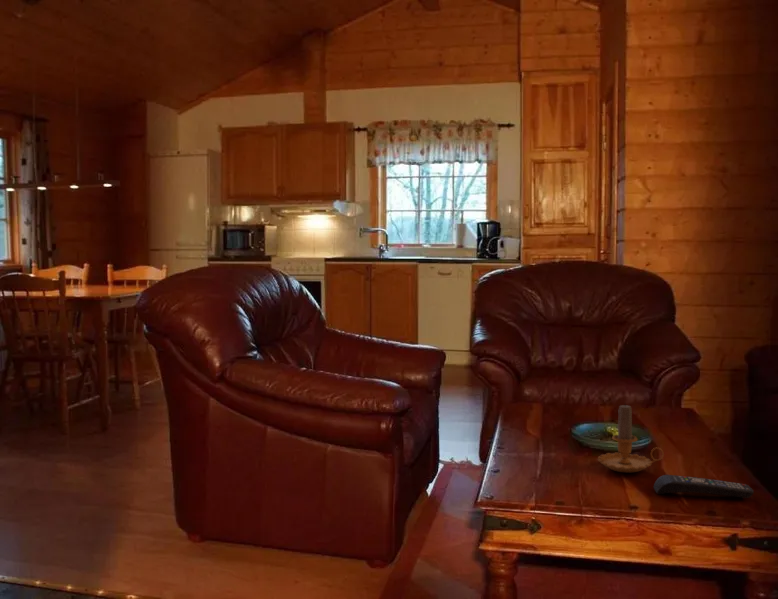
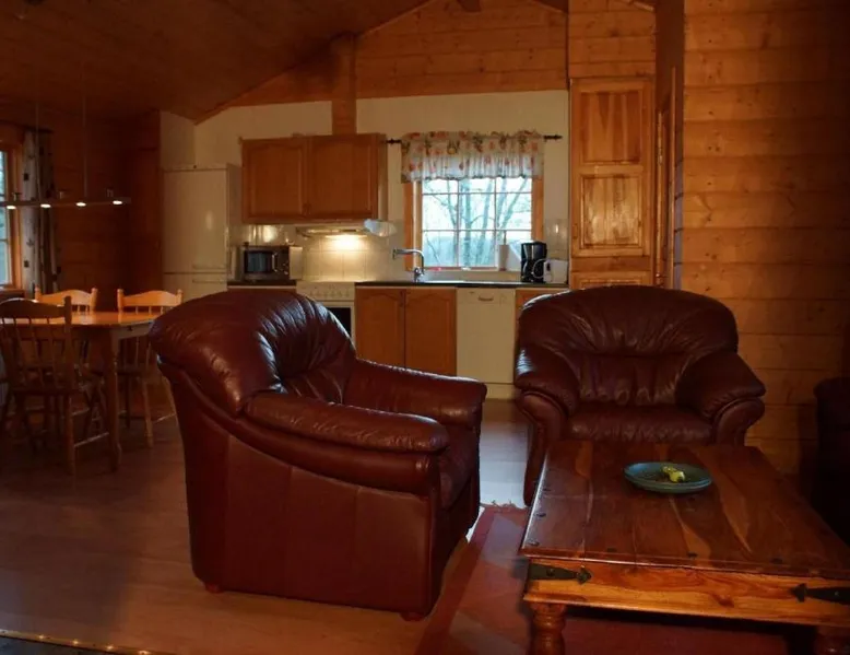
- candle (631, 435)
- remote control (702, 486)
